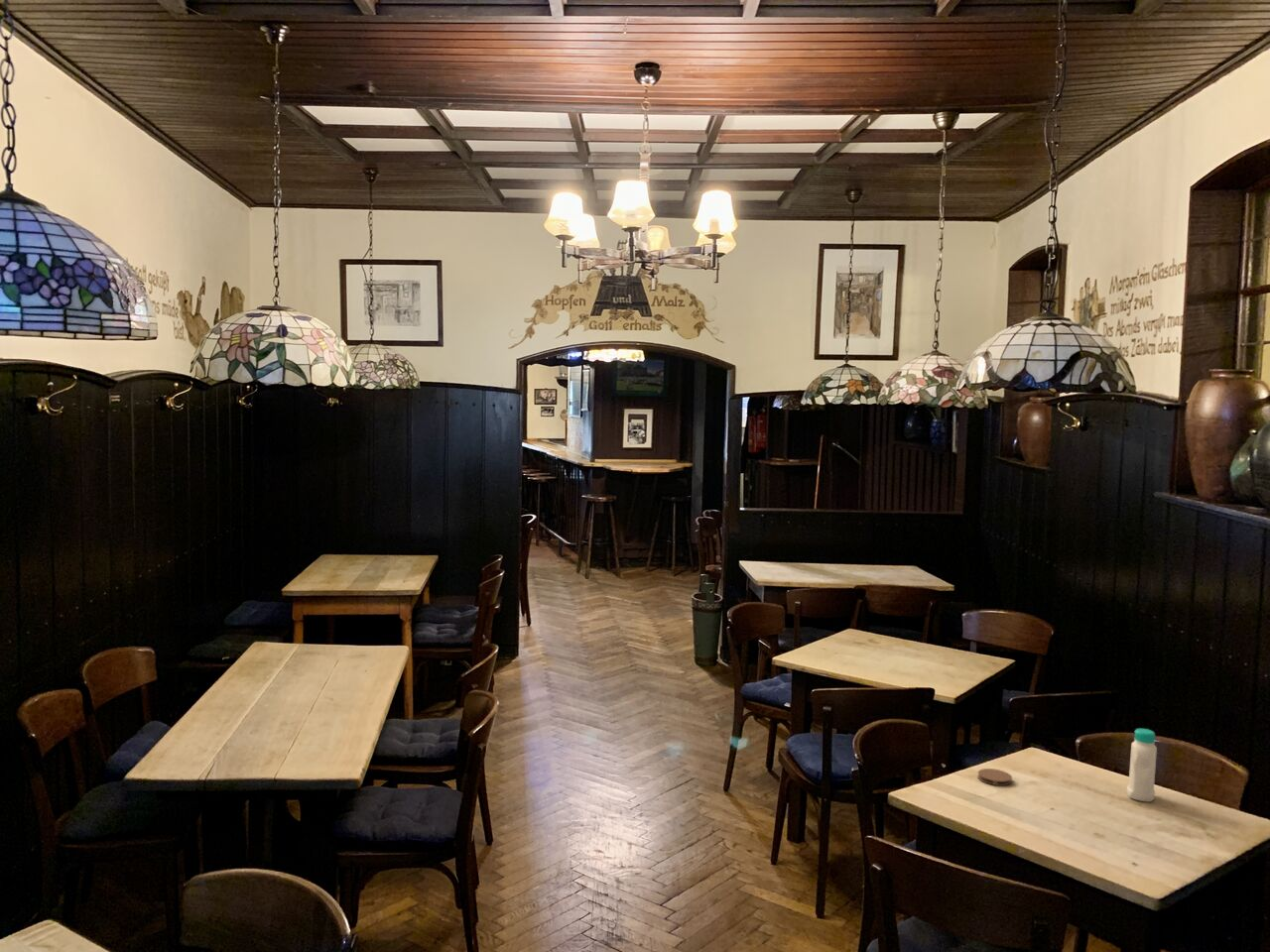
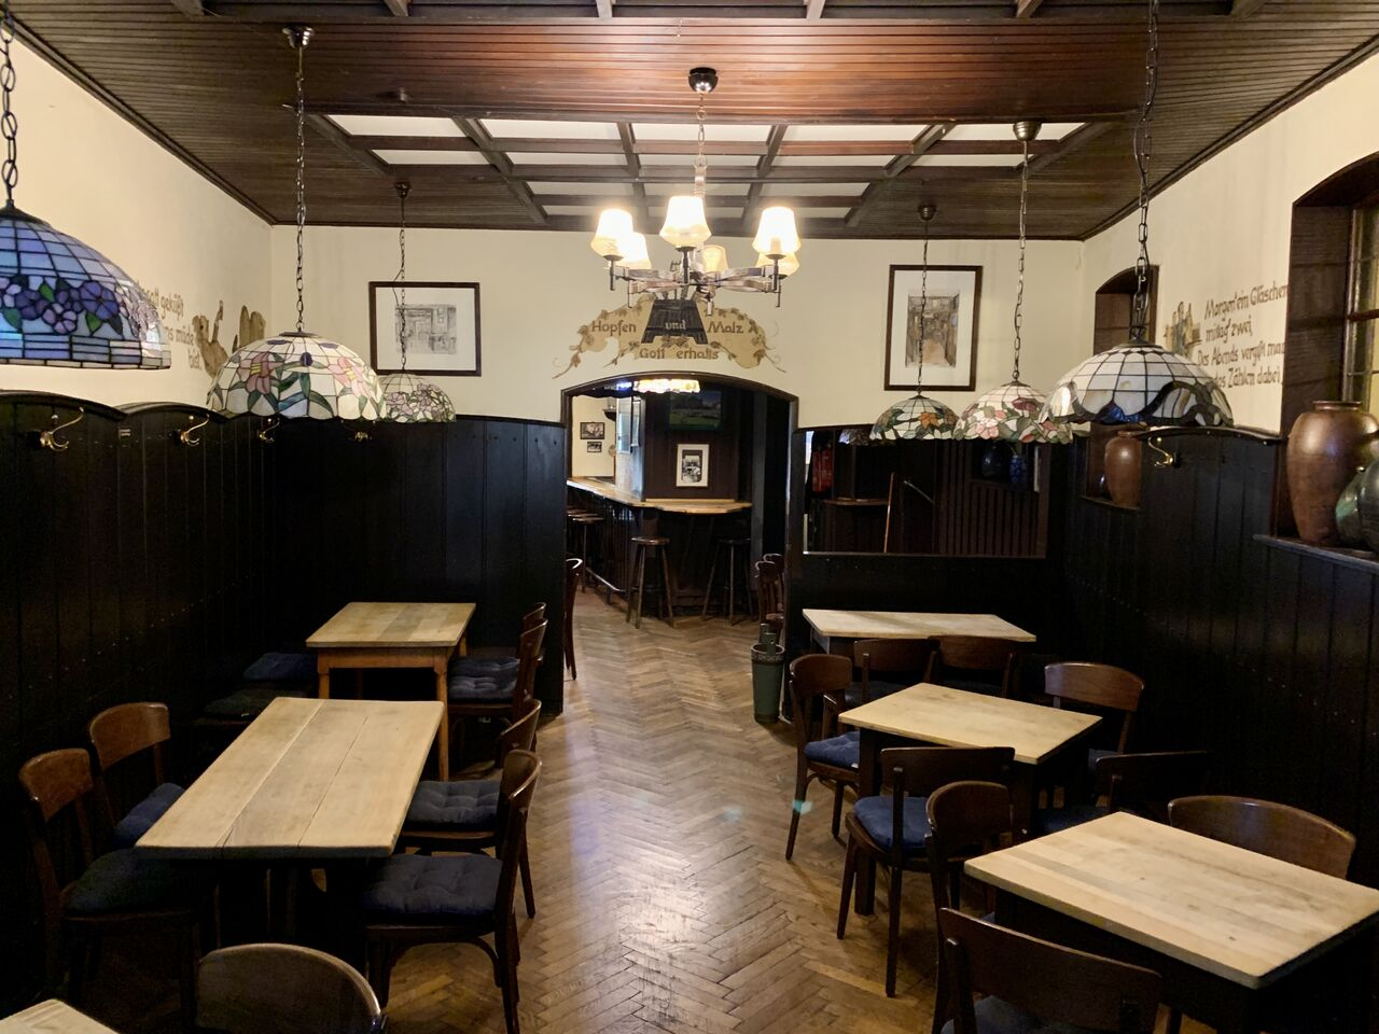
- coaster (994, 776)
- bottle (1142, 764)
